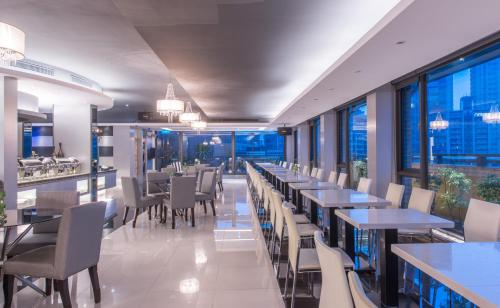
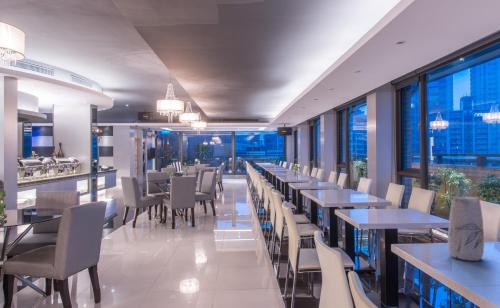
+ vase (465, 227)
